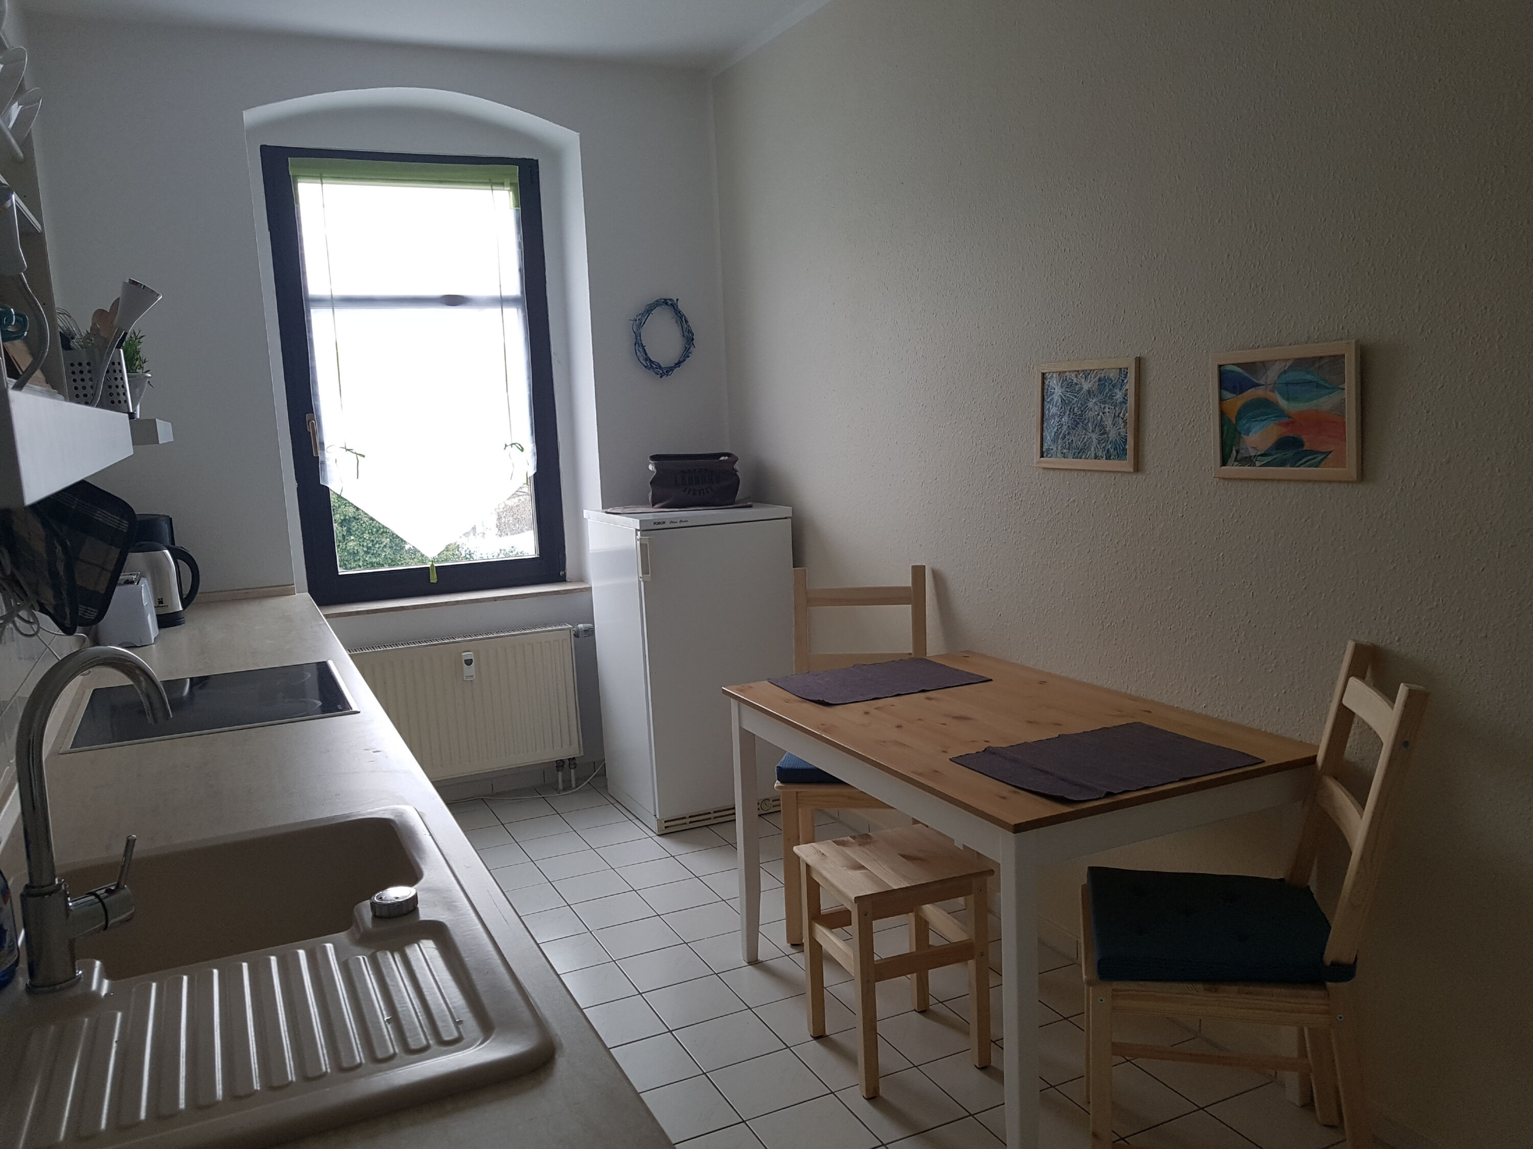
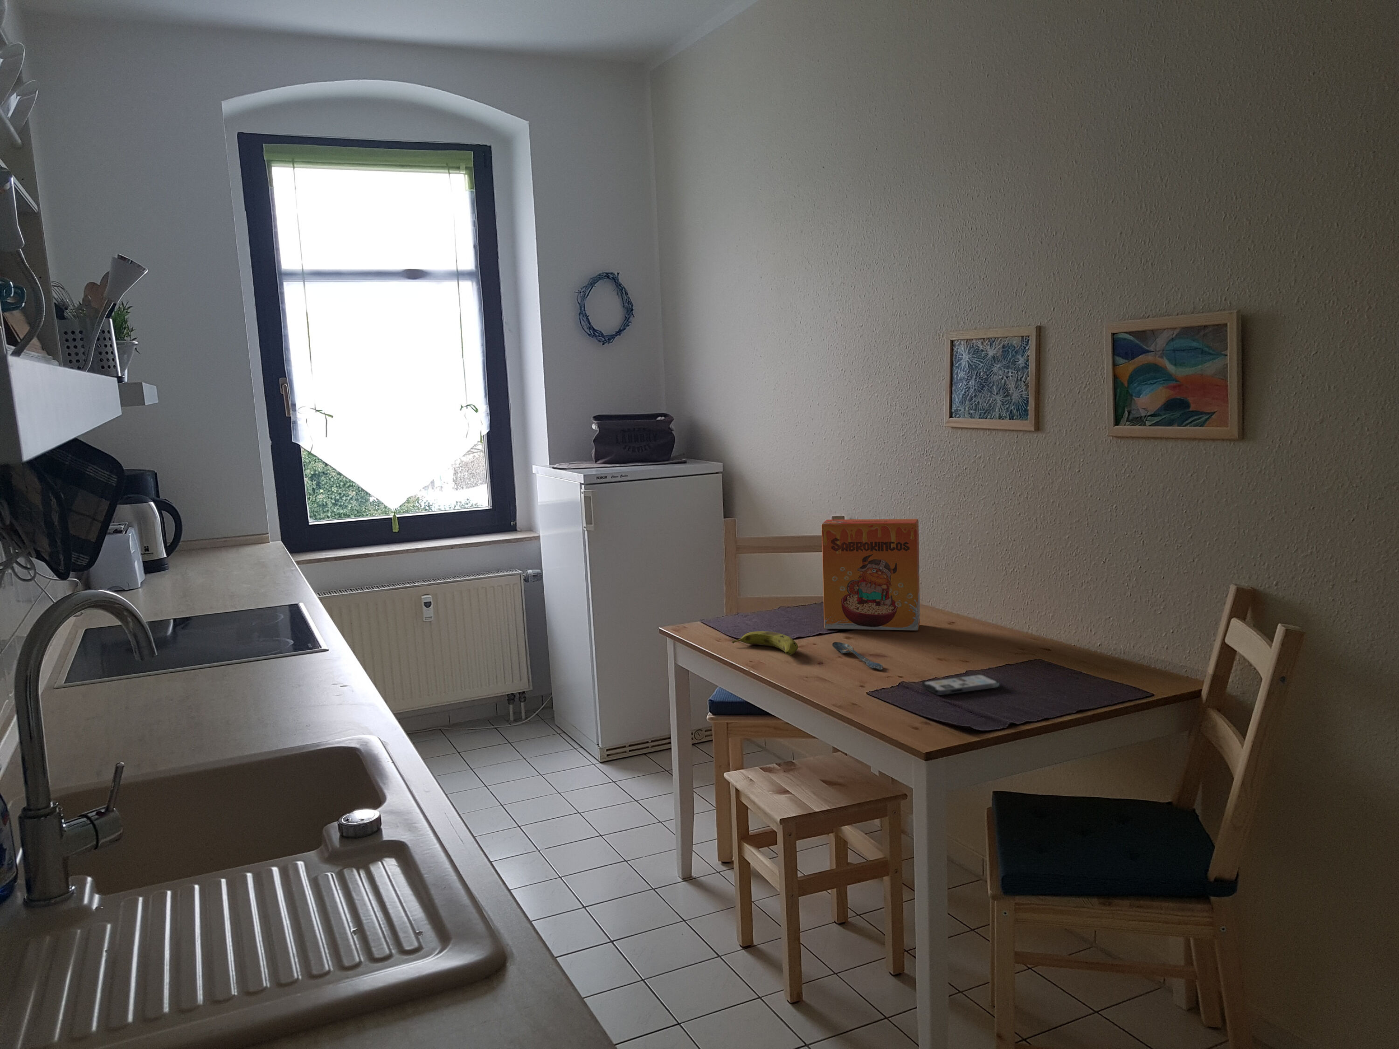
+ phone case (961, 684)
+ spoon (857, 655)
+ cereal box (871, 574)
+ fruit (769, 644)
